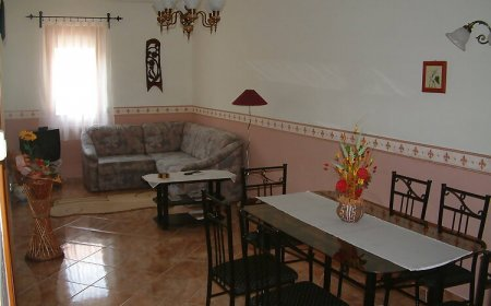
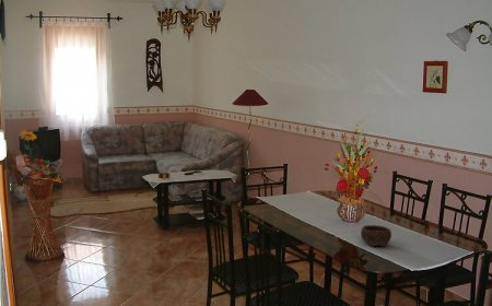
+ bowl (375, 235)
